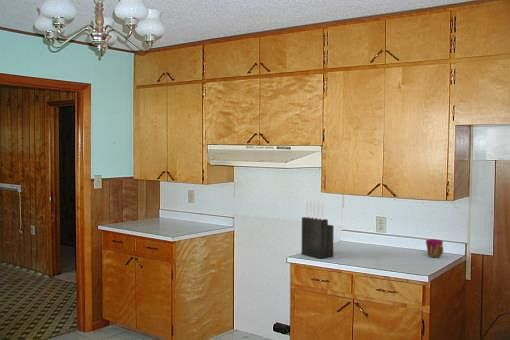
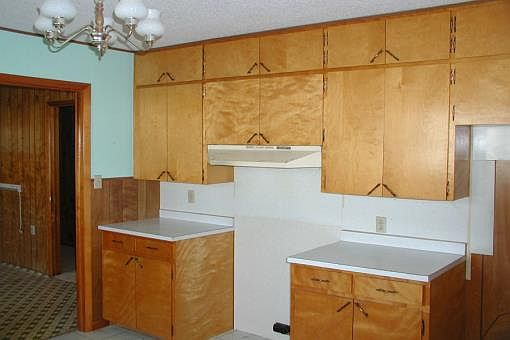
- cup (435, 248)
- knife block (318, 227)
